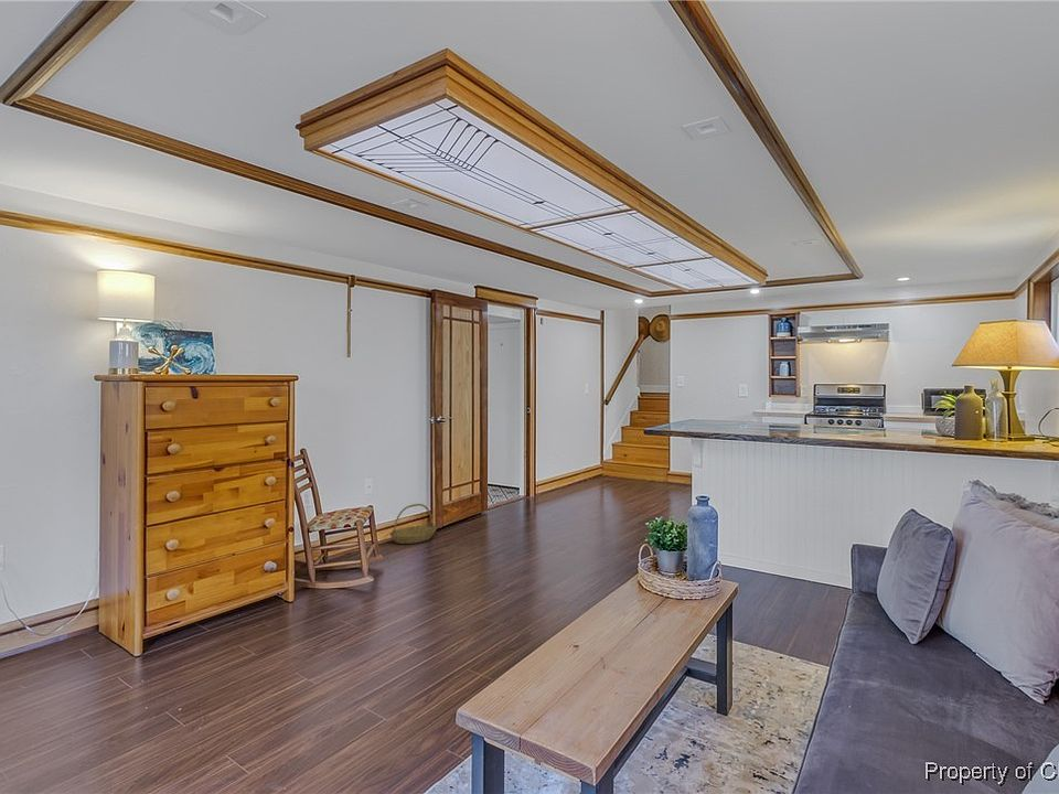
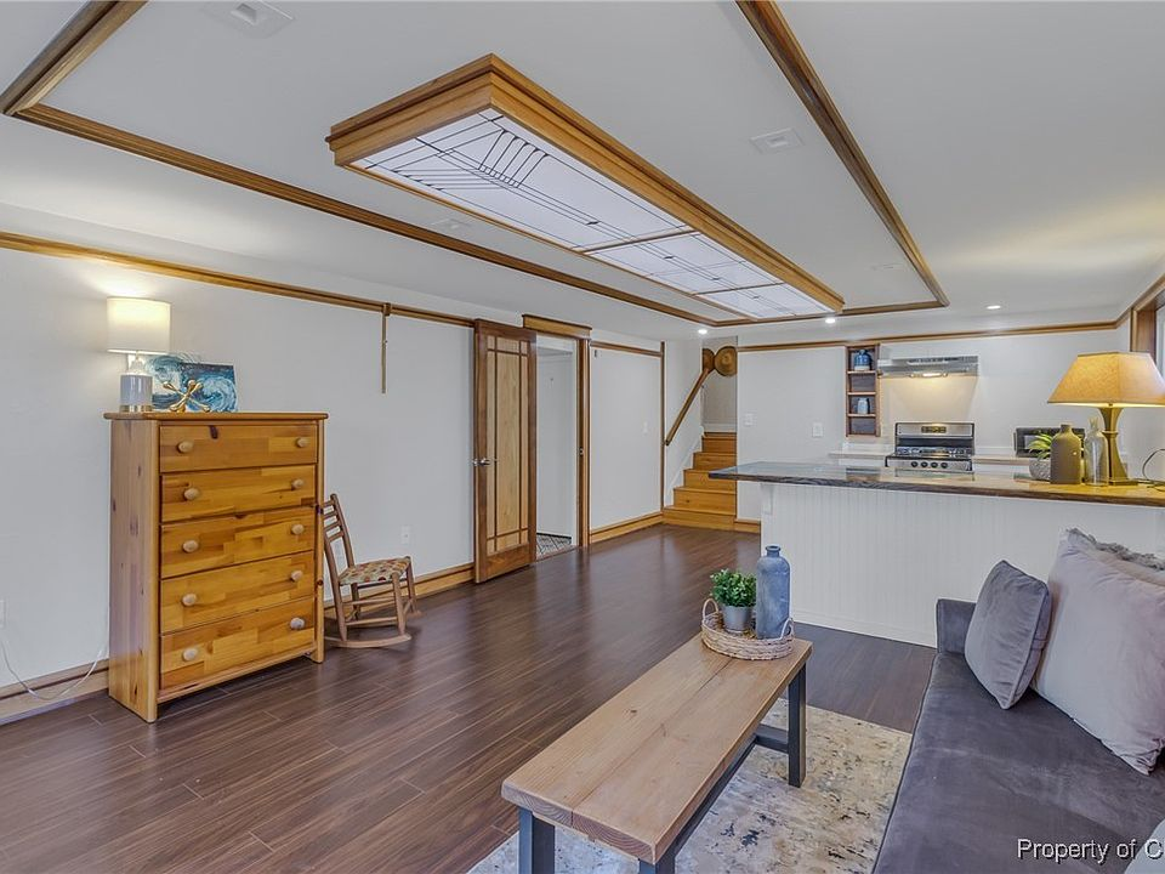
- basket (414, 526)
